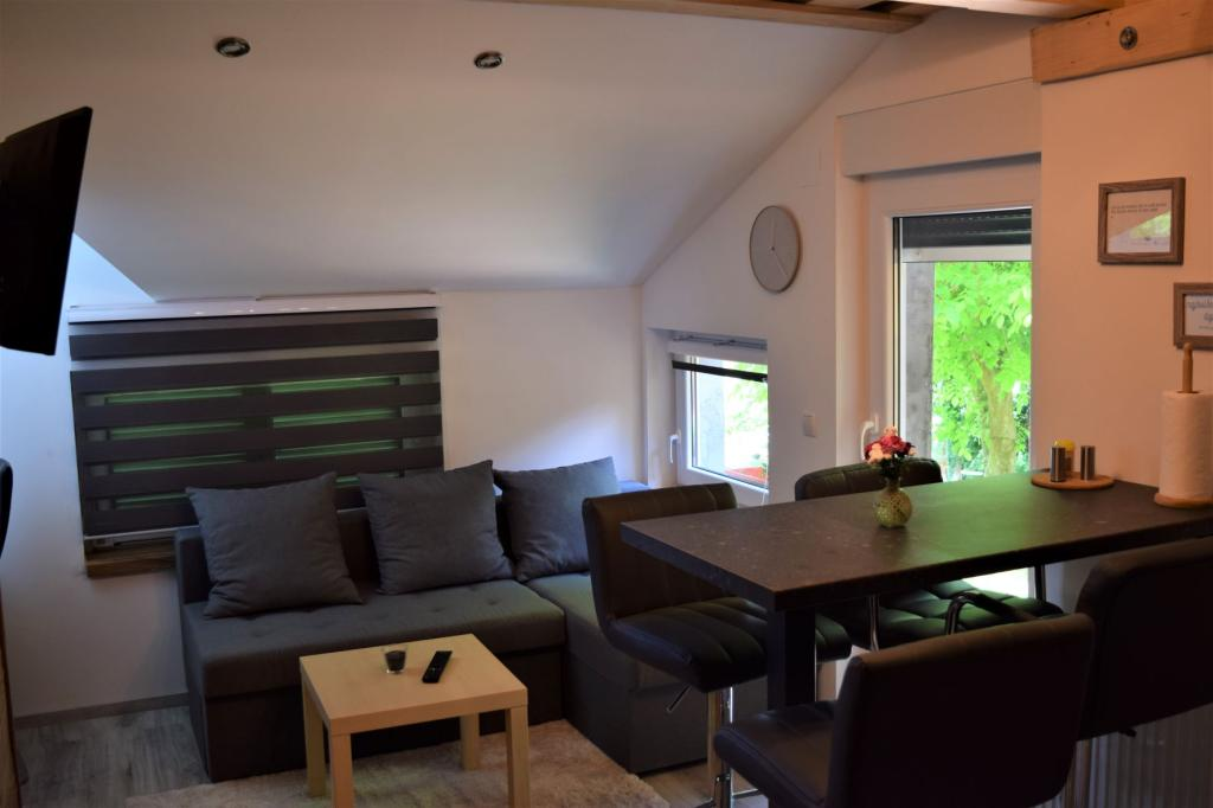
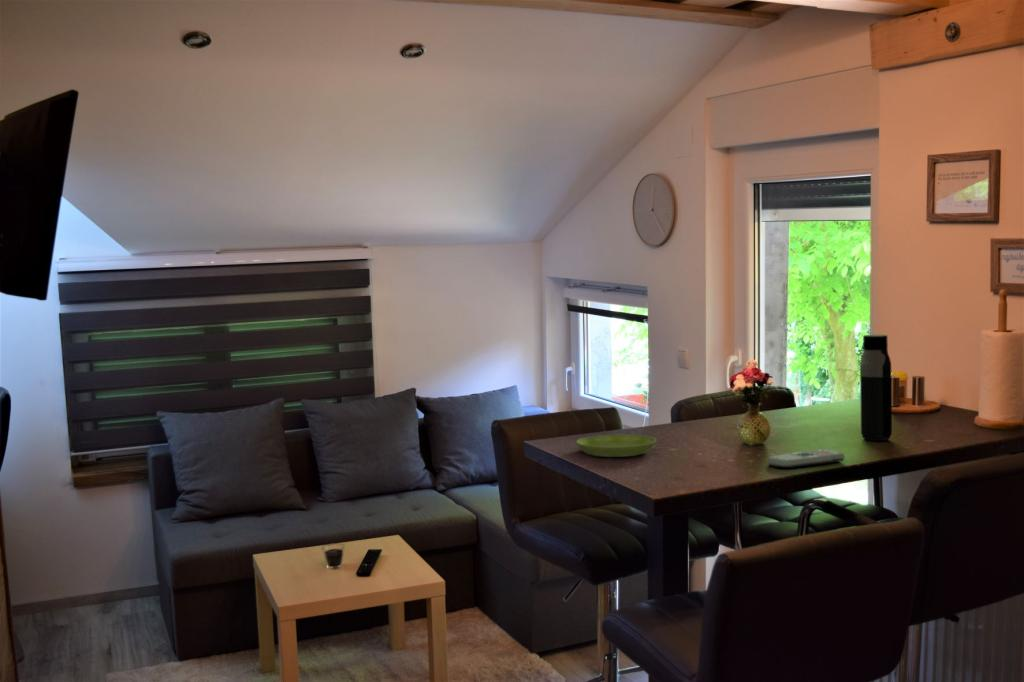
+ saucer (616, 446)
+ remote control (804, 458)
+ water bottle (875, 387)
